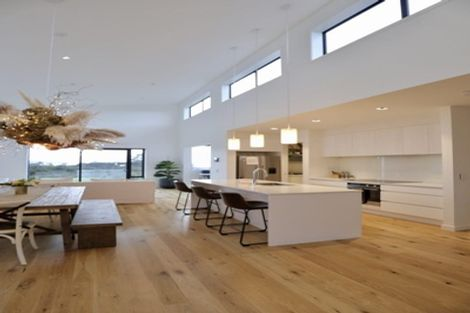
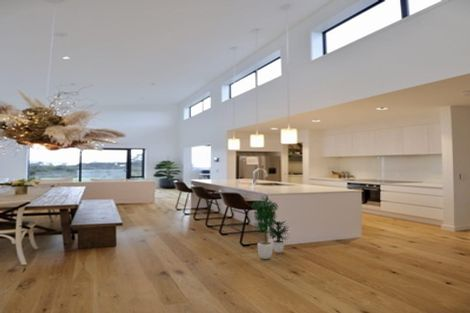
+ potted plant (272, 224)
